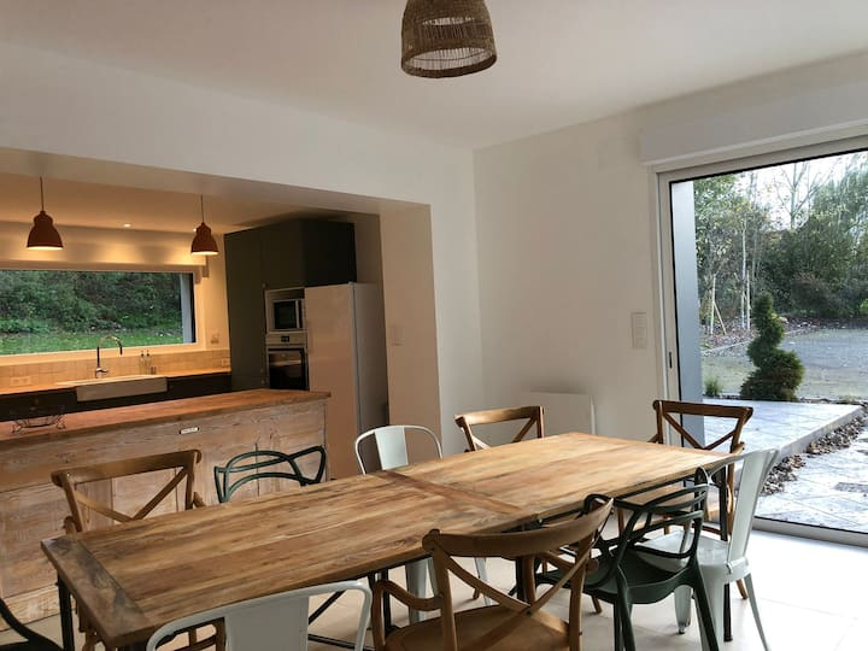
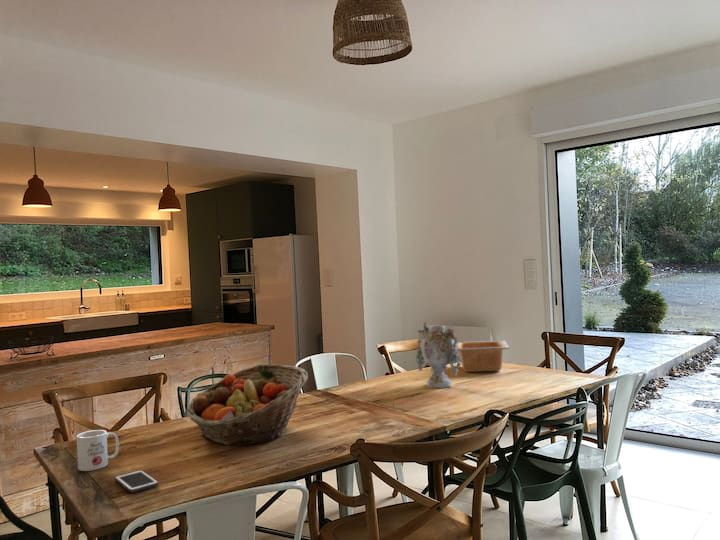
+ vase (437, 354)
+ cell phone (136, 480)
+ fruit basket (248, 401)
+ serving bowl (480, 356)
+ mug (98, 448)
